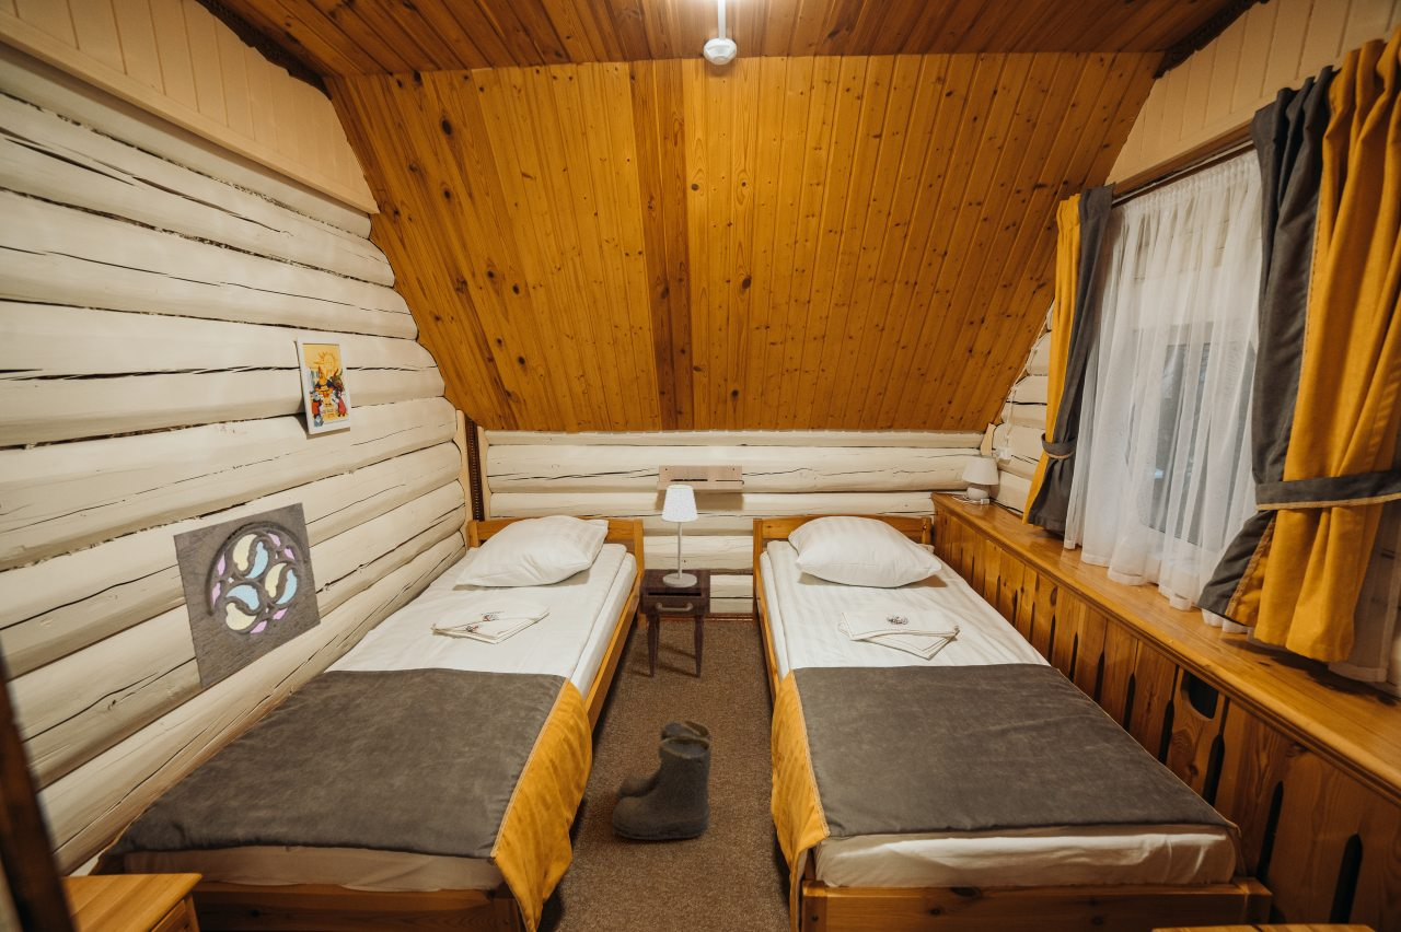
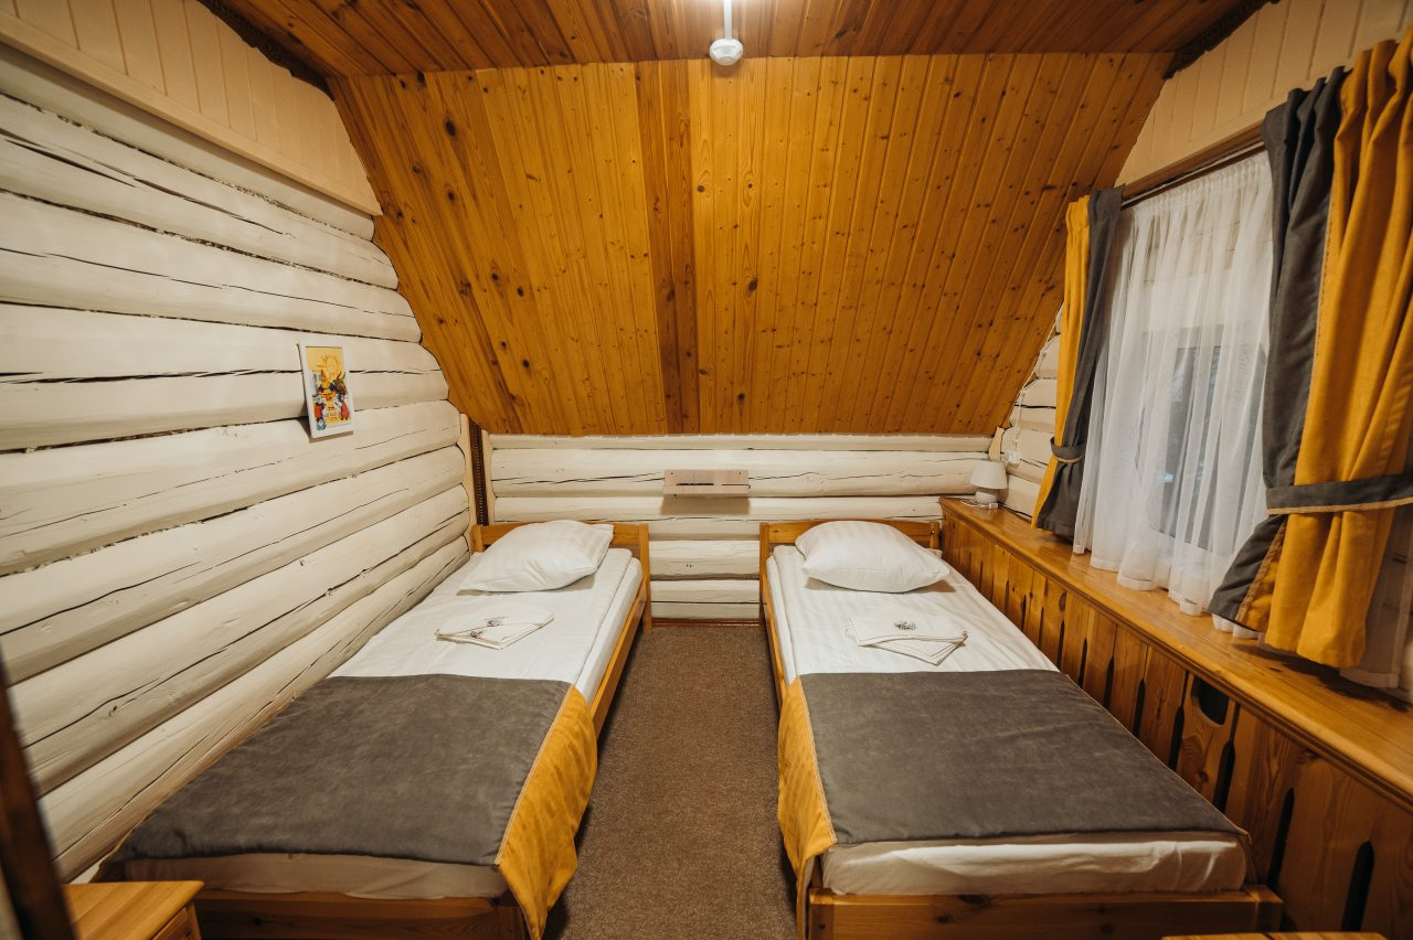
- boots (661, 774)
- table lamp (680, 534)
- wall ornament (255, 585)
- nightstand (675, 614)
